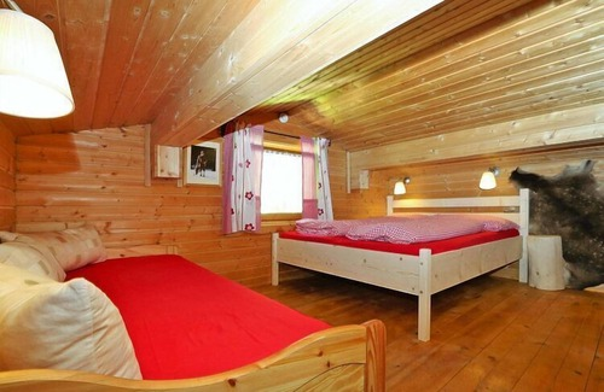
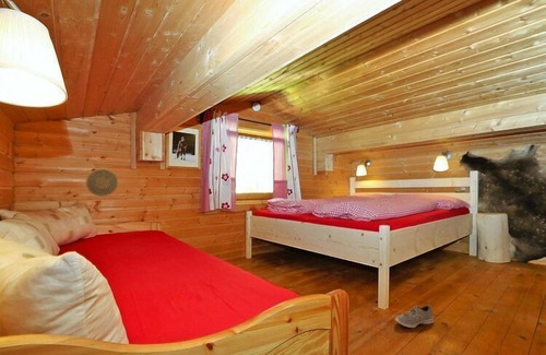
+ sneaker (413, 313)
+ decorative plate (103, 182)
